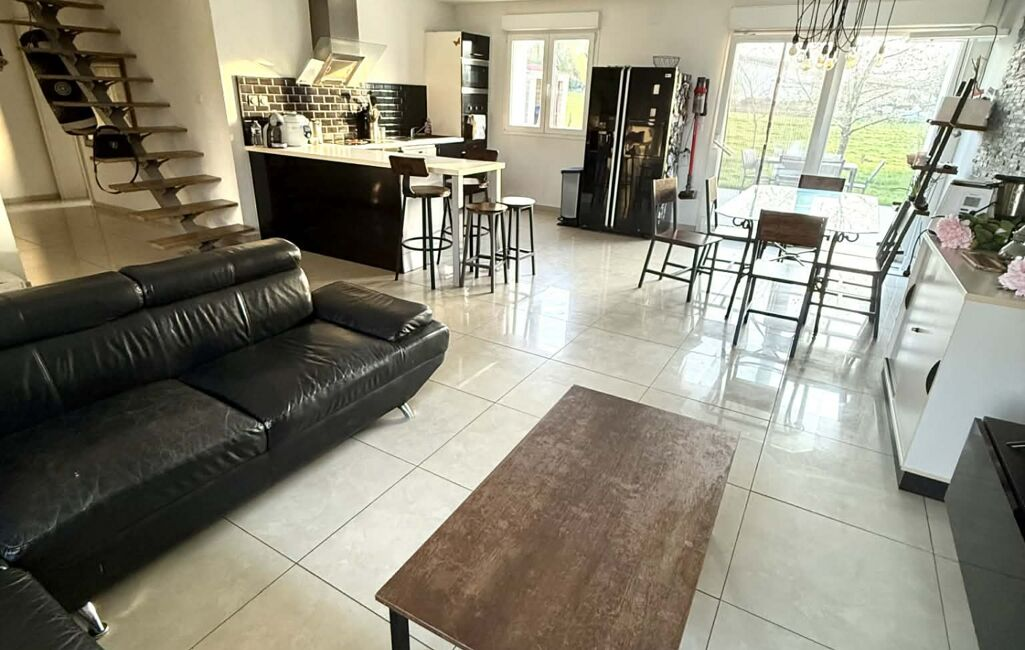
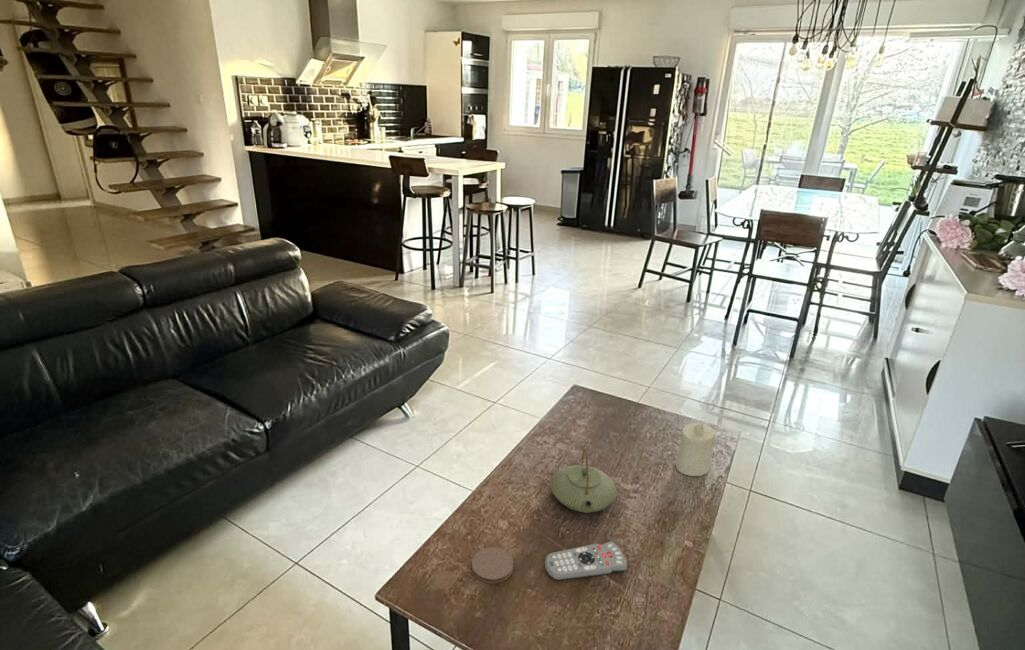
+ candle (696, 445)
+ coaster (492, 564)
+ remote control (585, 561)
+ teapot (584, 478)
